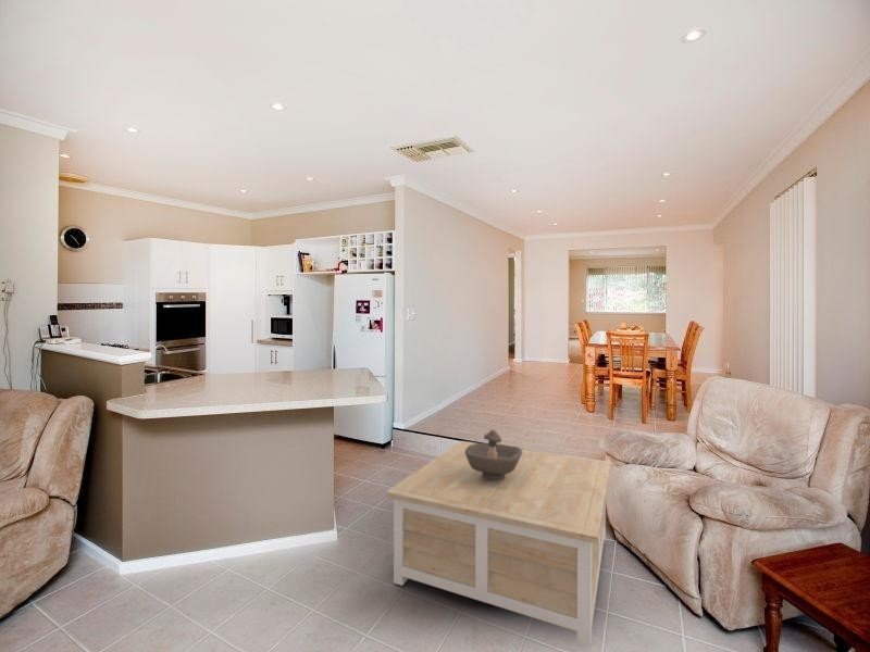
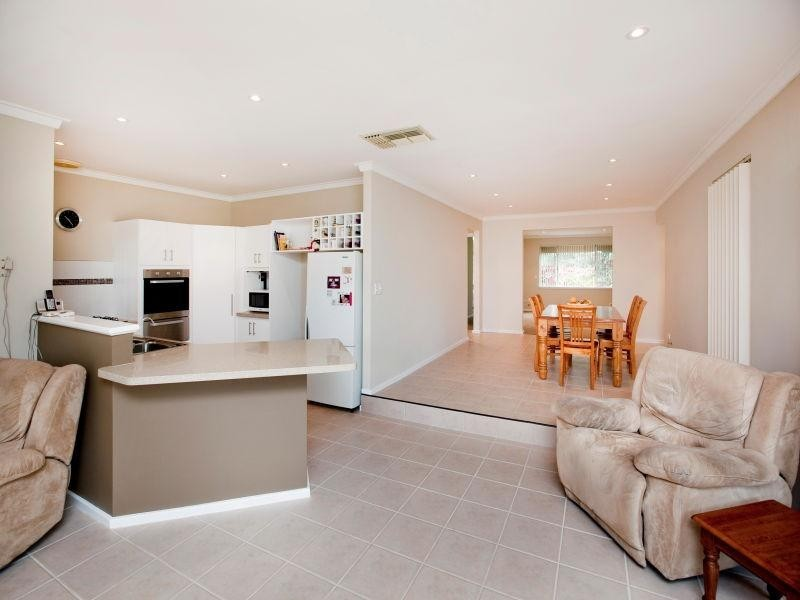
- decorative bowl (493, 453)
- coffee table (509, 516)
